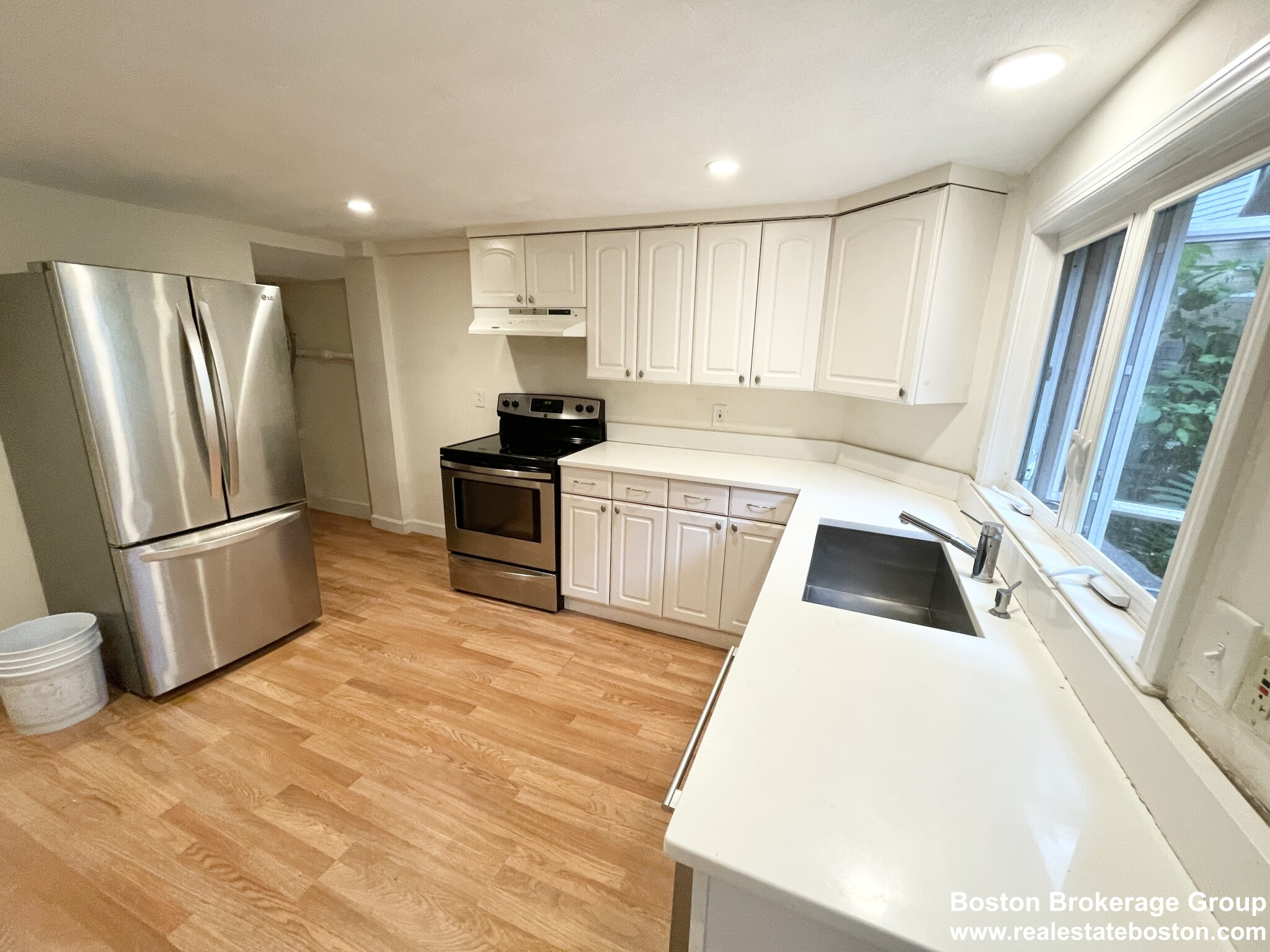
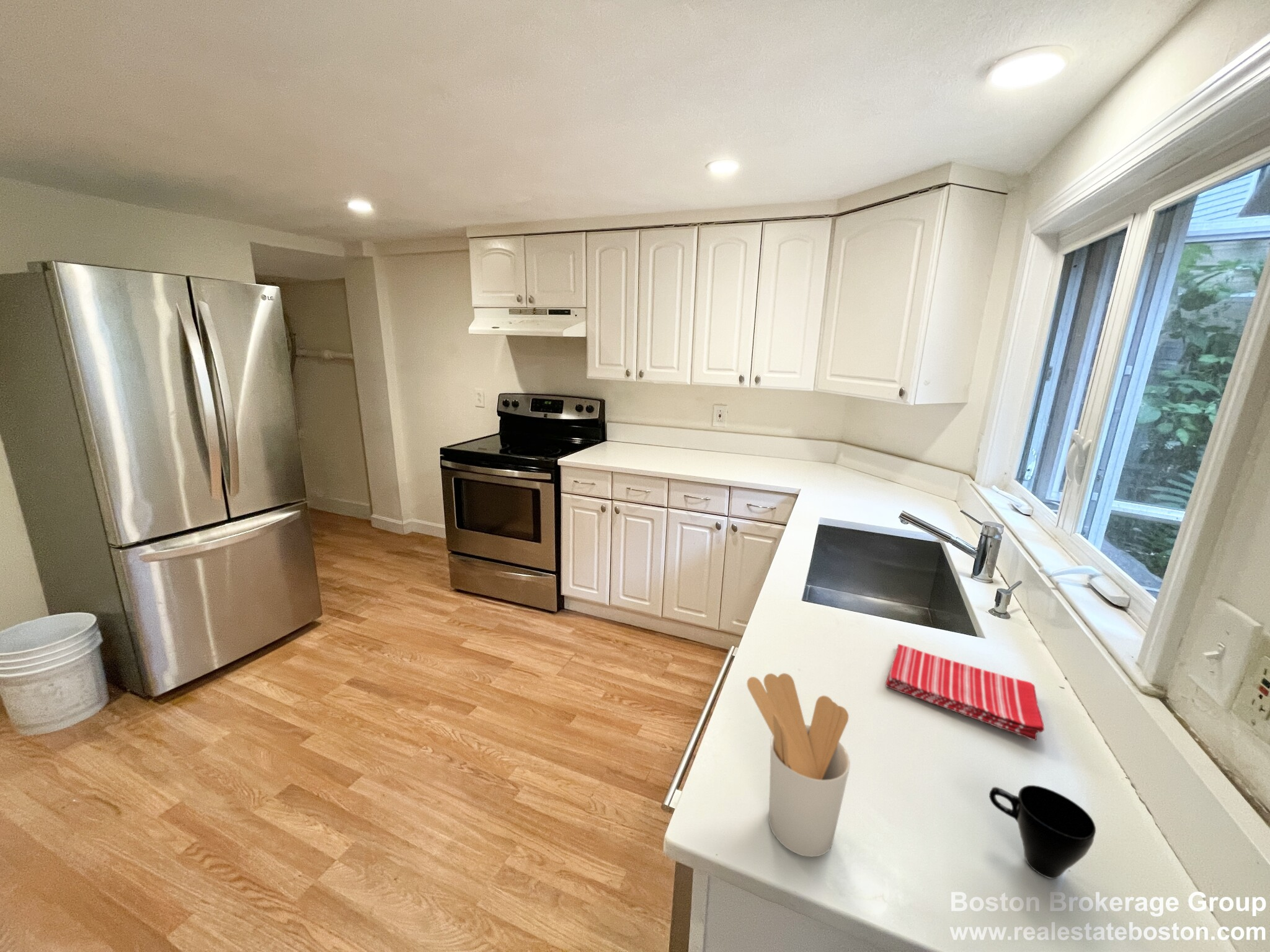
+ dish towel (961, 684)
+ utensil holder (793, 756)
+ cup (1034, 831)
